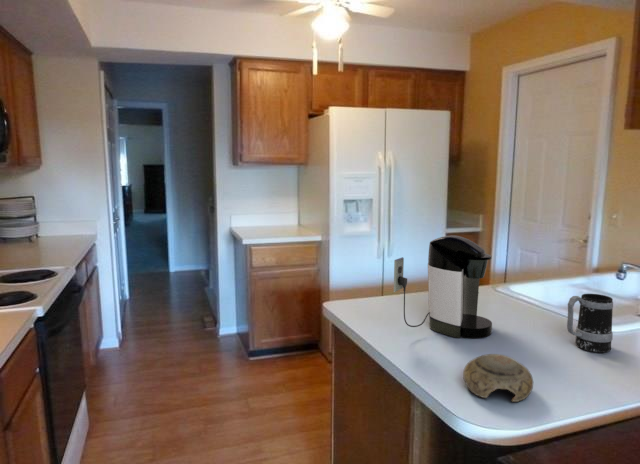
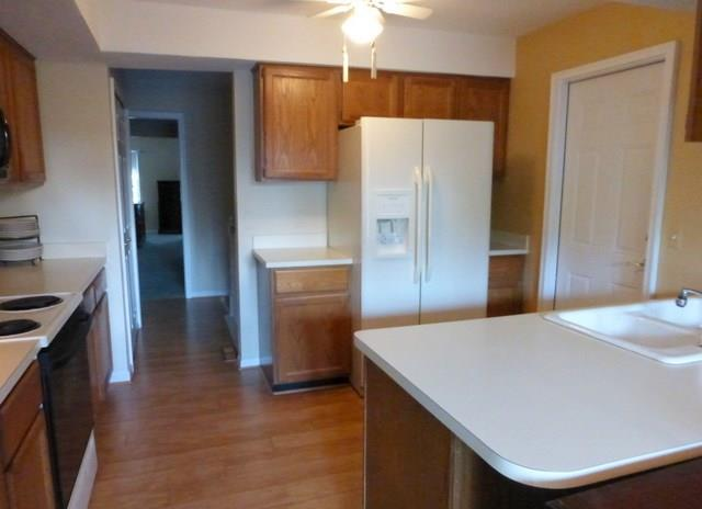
- mug (588, 321)
- coffee maker (450, 286)
- bowl (497, 373)
